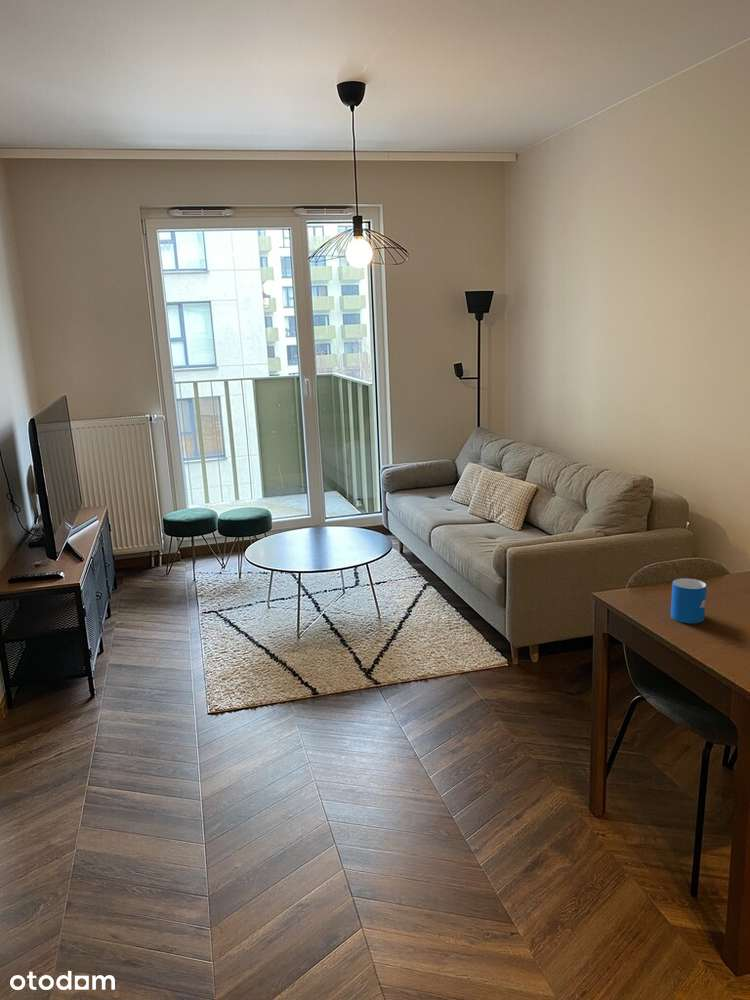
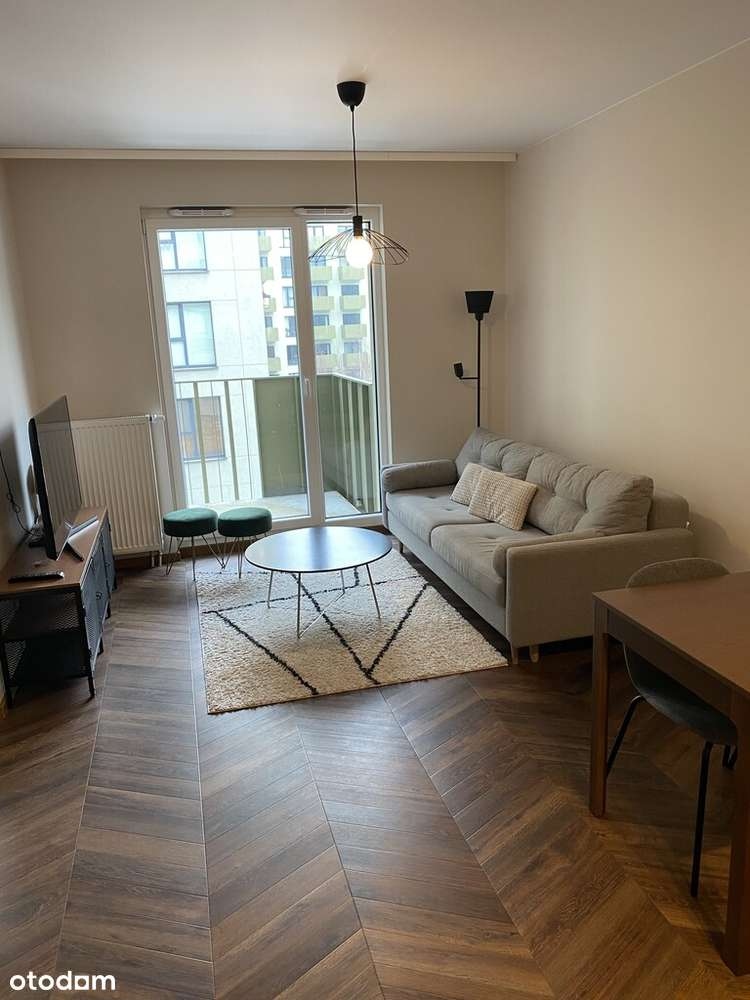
- mug (687, 598)
